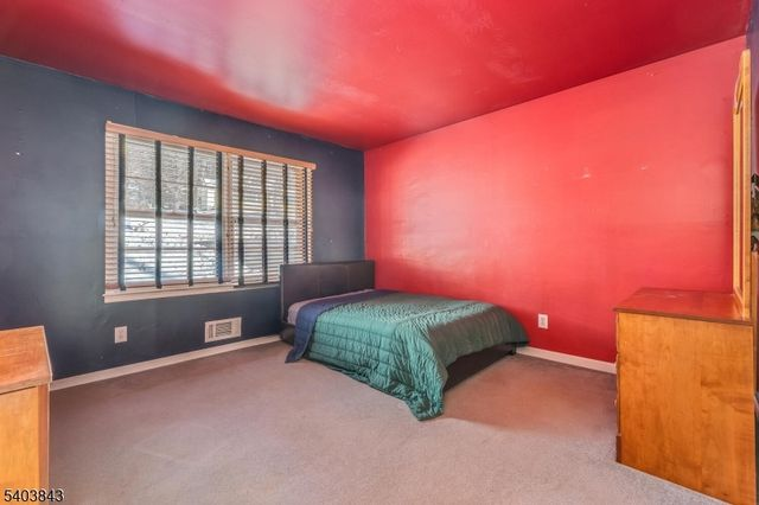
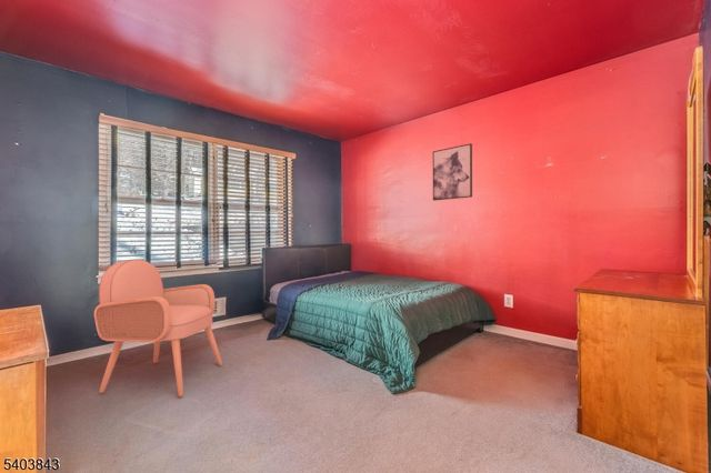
+ wall art (451, 173)
+ armchair (163, 319)
